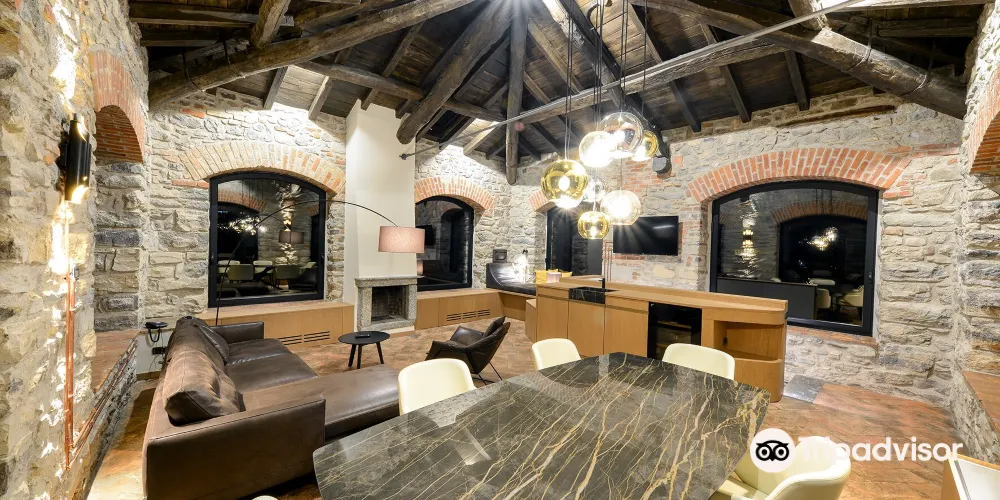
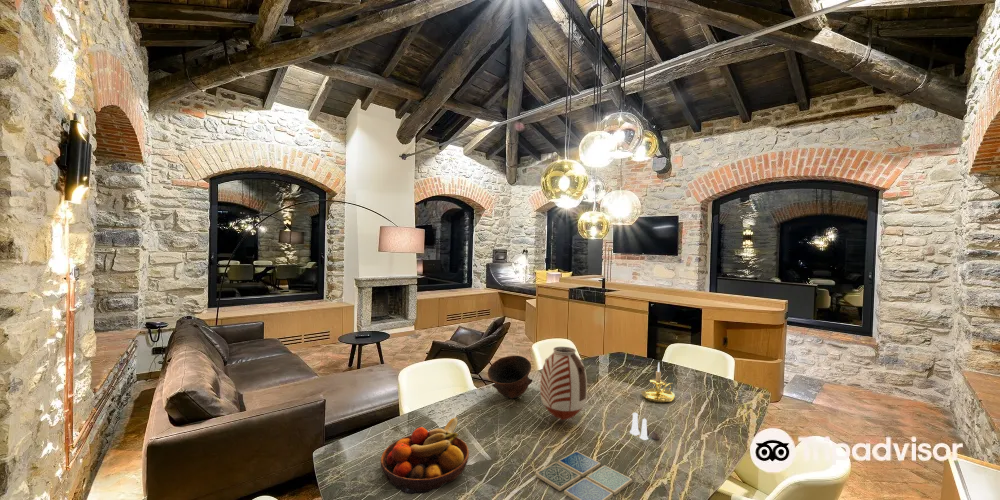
+ drink coaster (583, 478)
+ candle holder (660, 379)
+ bowl (510, 378)
+ vase (563, 384)
+ fruit bowl (425, 449)
+ salt and pepper shaker set (642, 423)
